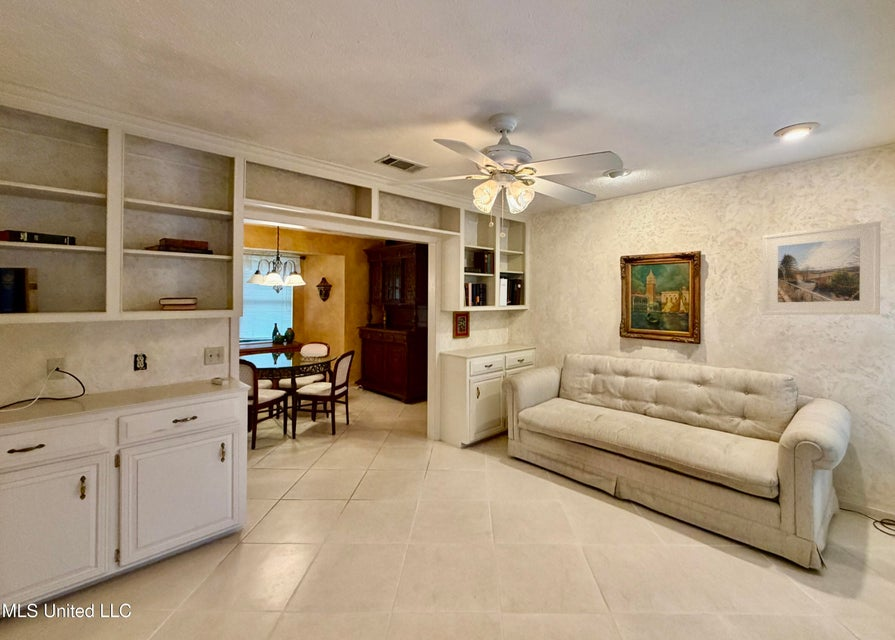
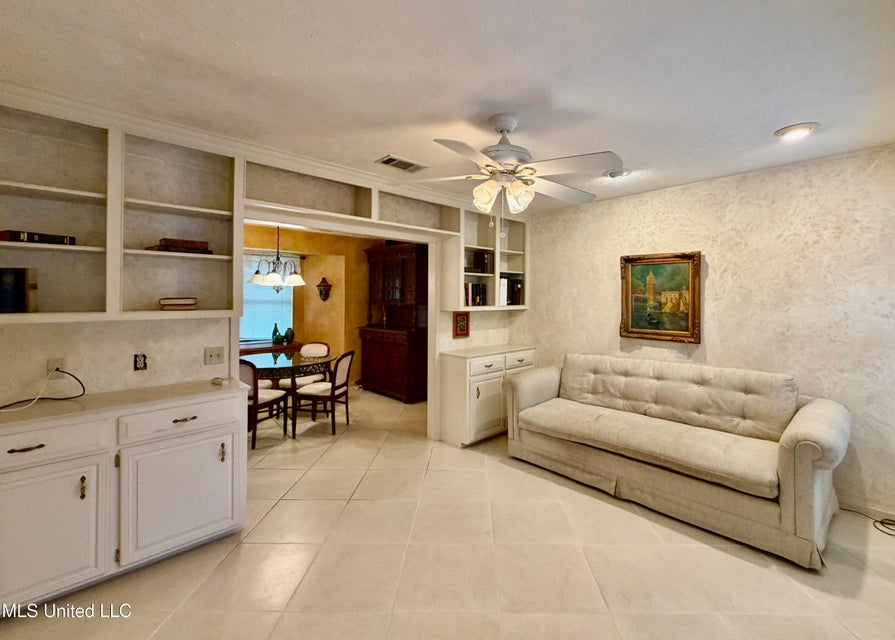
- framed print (816, 271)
